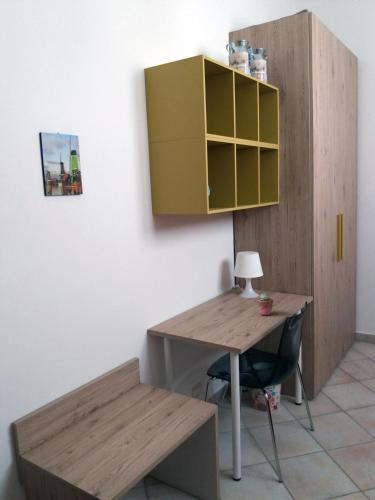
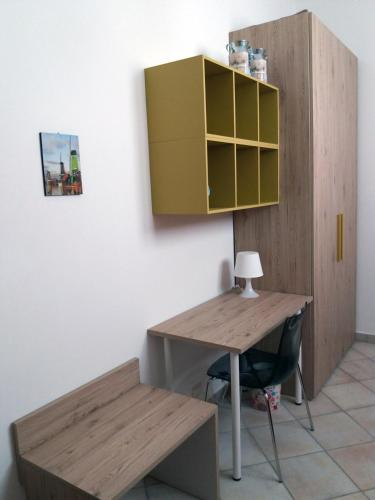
- potted succulent (265, 303)
